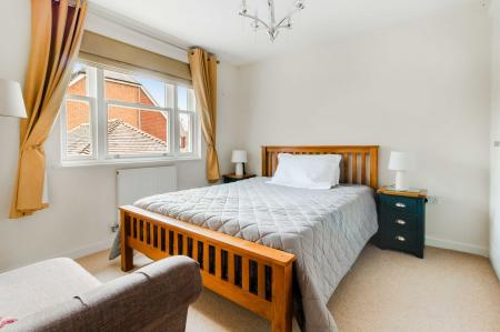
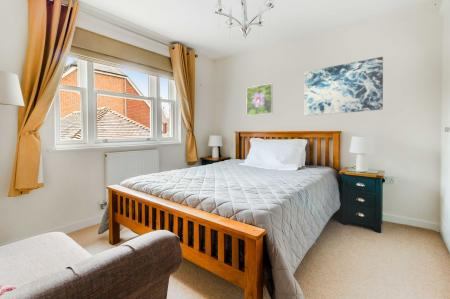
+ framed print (259, 100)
+ wall art (340, 89)
